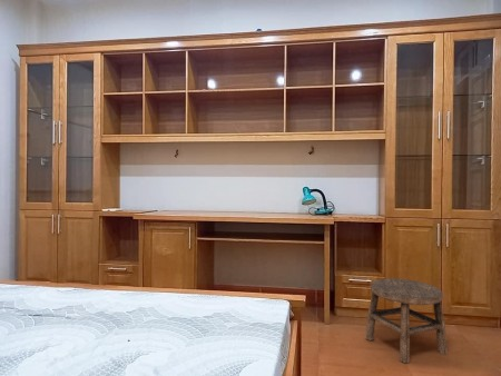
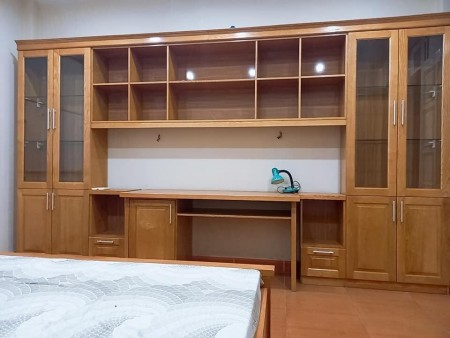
- stool (404, 316)
